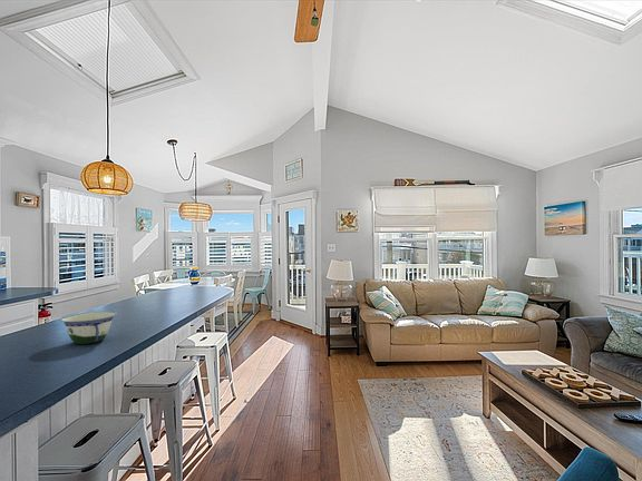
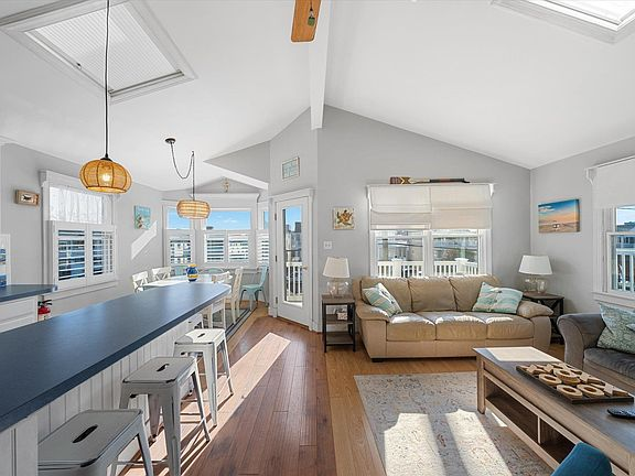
- bowl (89, 328)
